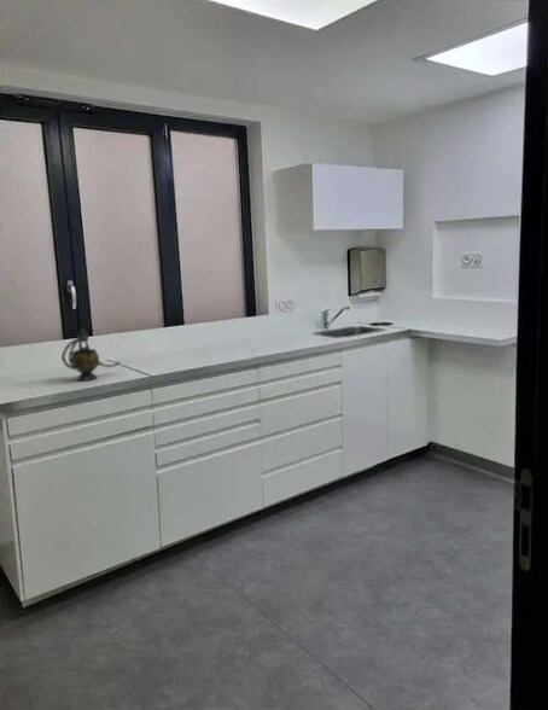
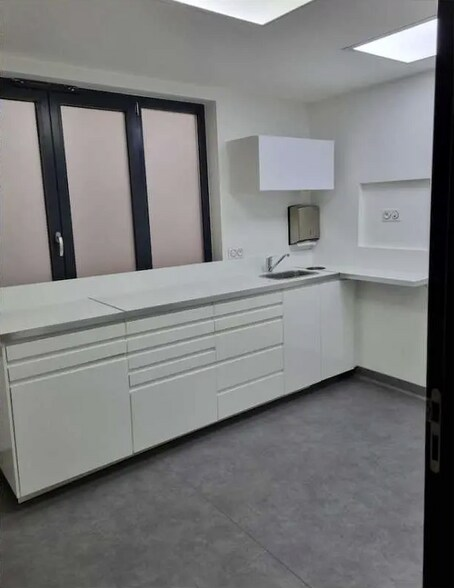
- teapot (92, 351)
